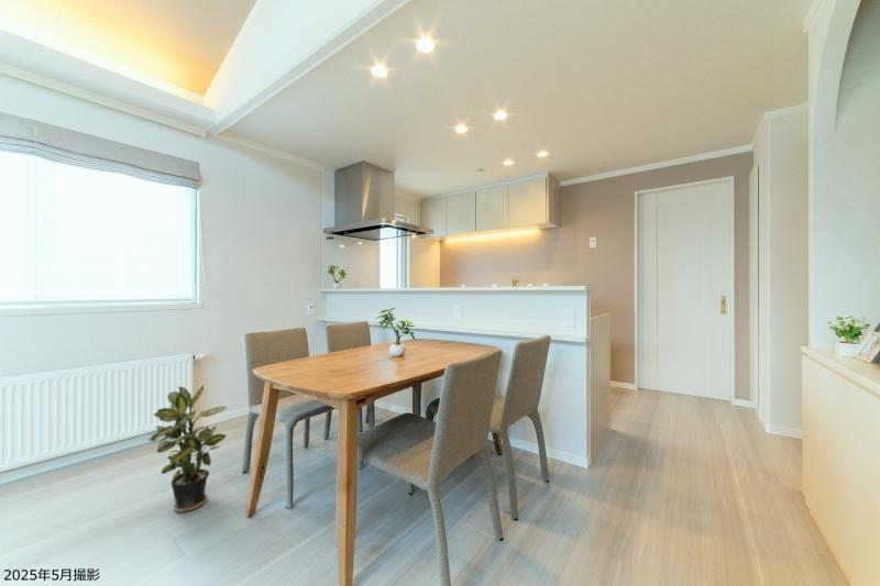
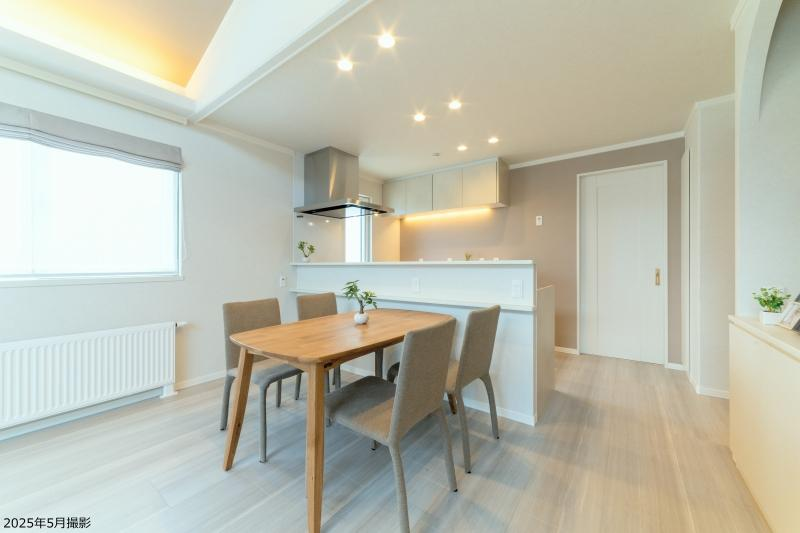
- potted plant (187, 449)
